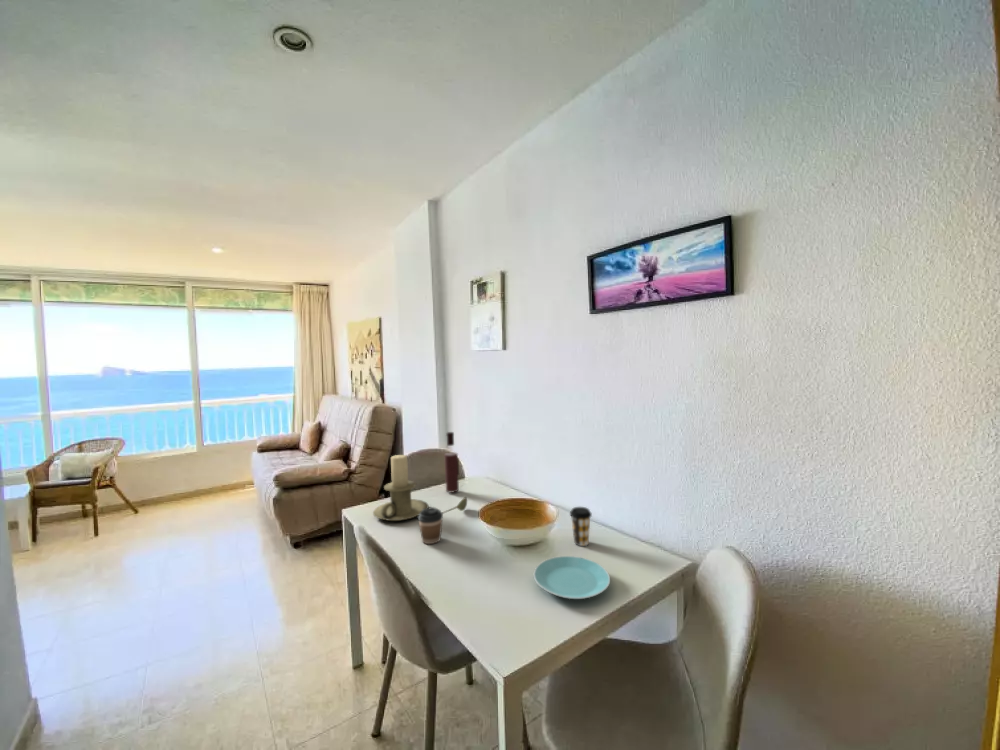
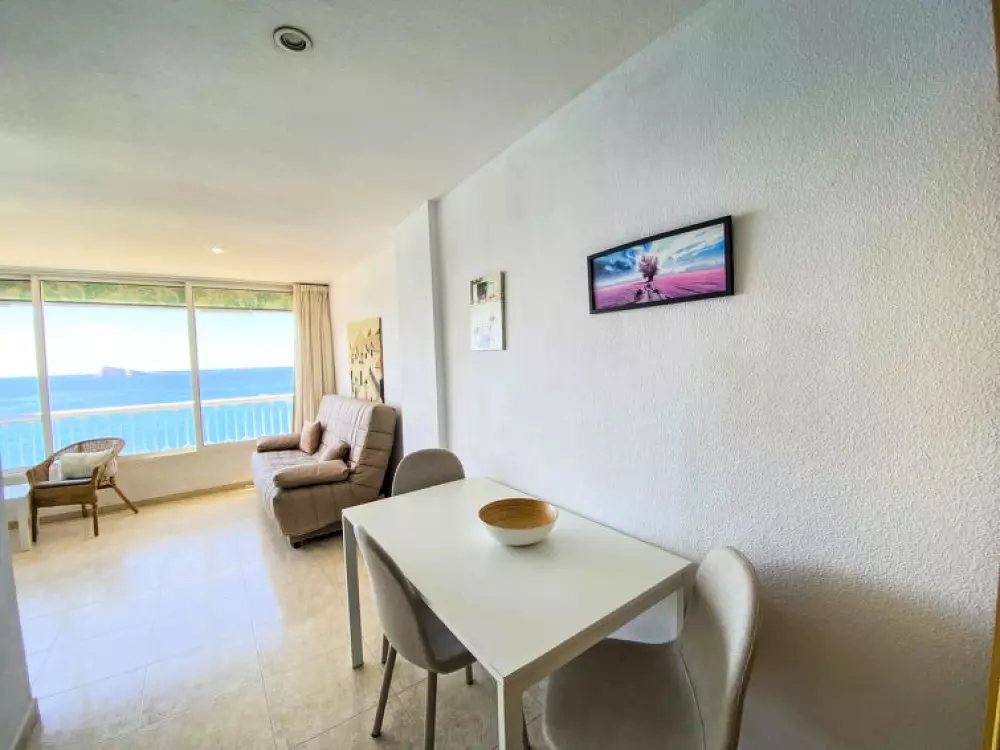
- coffee cup (581, 526)
- wine bottle (451, 462)
- coffee cup (430, 524)
- soupspoon (452, 508)
- candle holder (400, 484)
- plate (571, 578)
